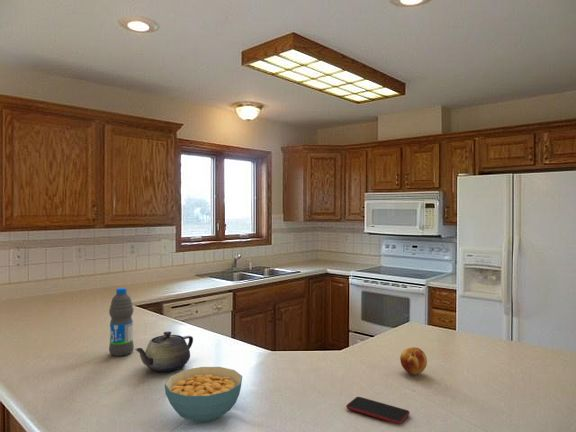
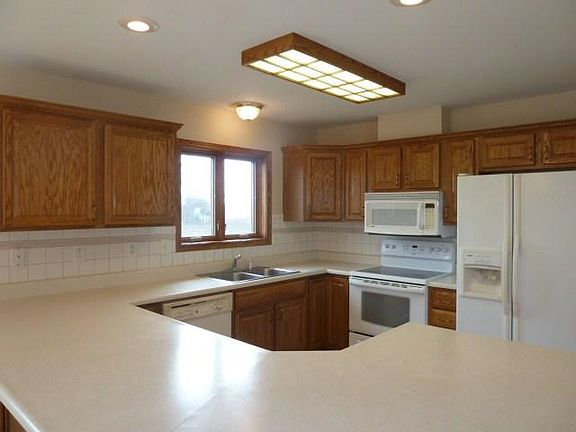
- fruit (413, 360)
- cereal bowl (204, 398)
- water bottle (121, 320)
- smartphone (377, 409)
- teapot (165, 350)
